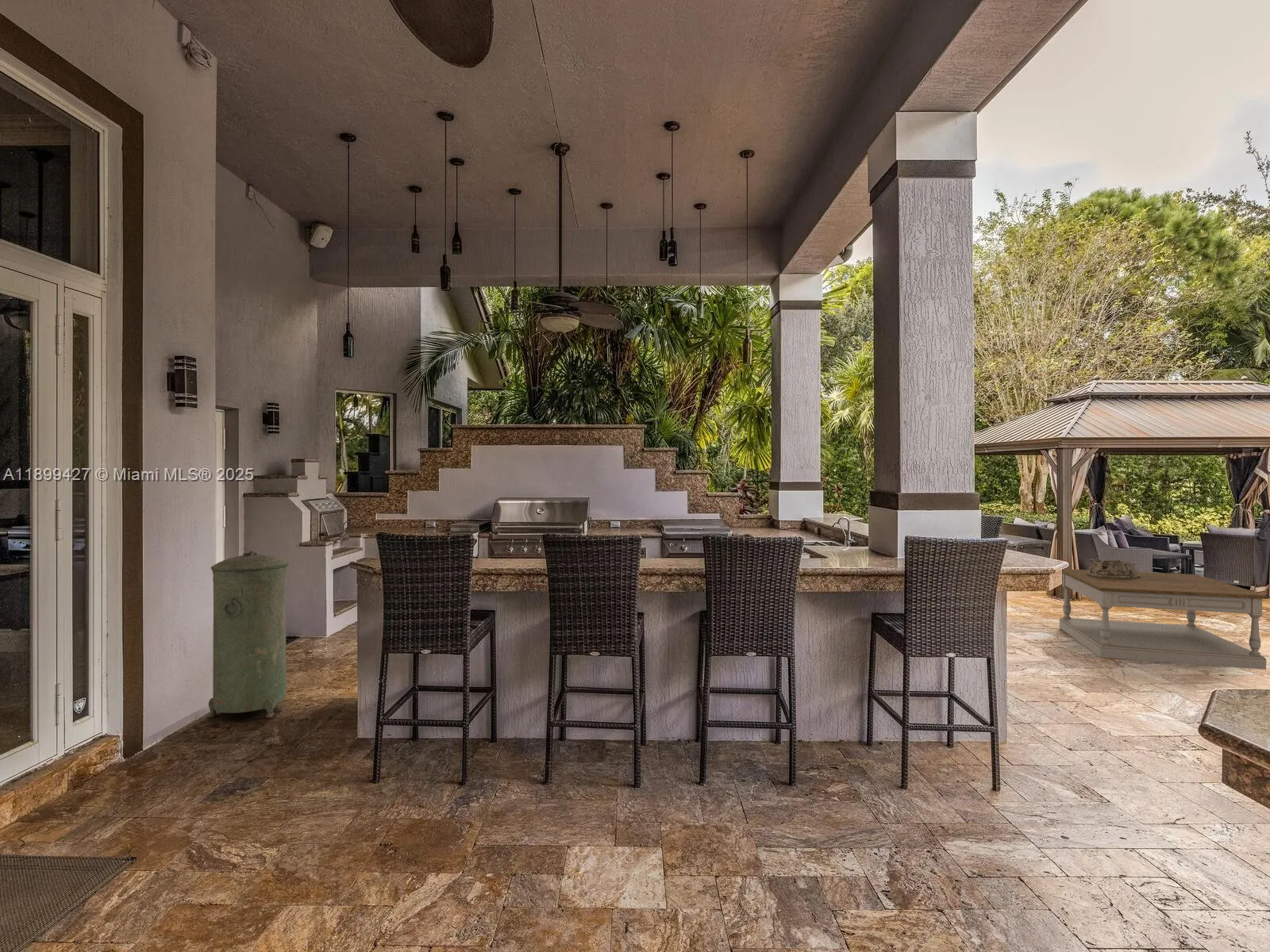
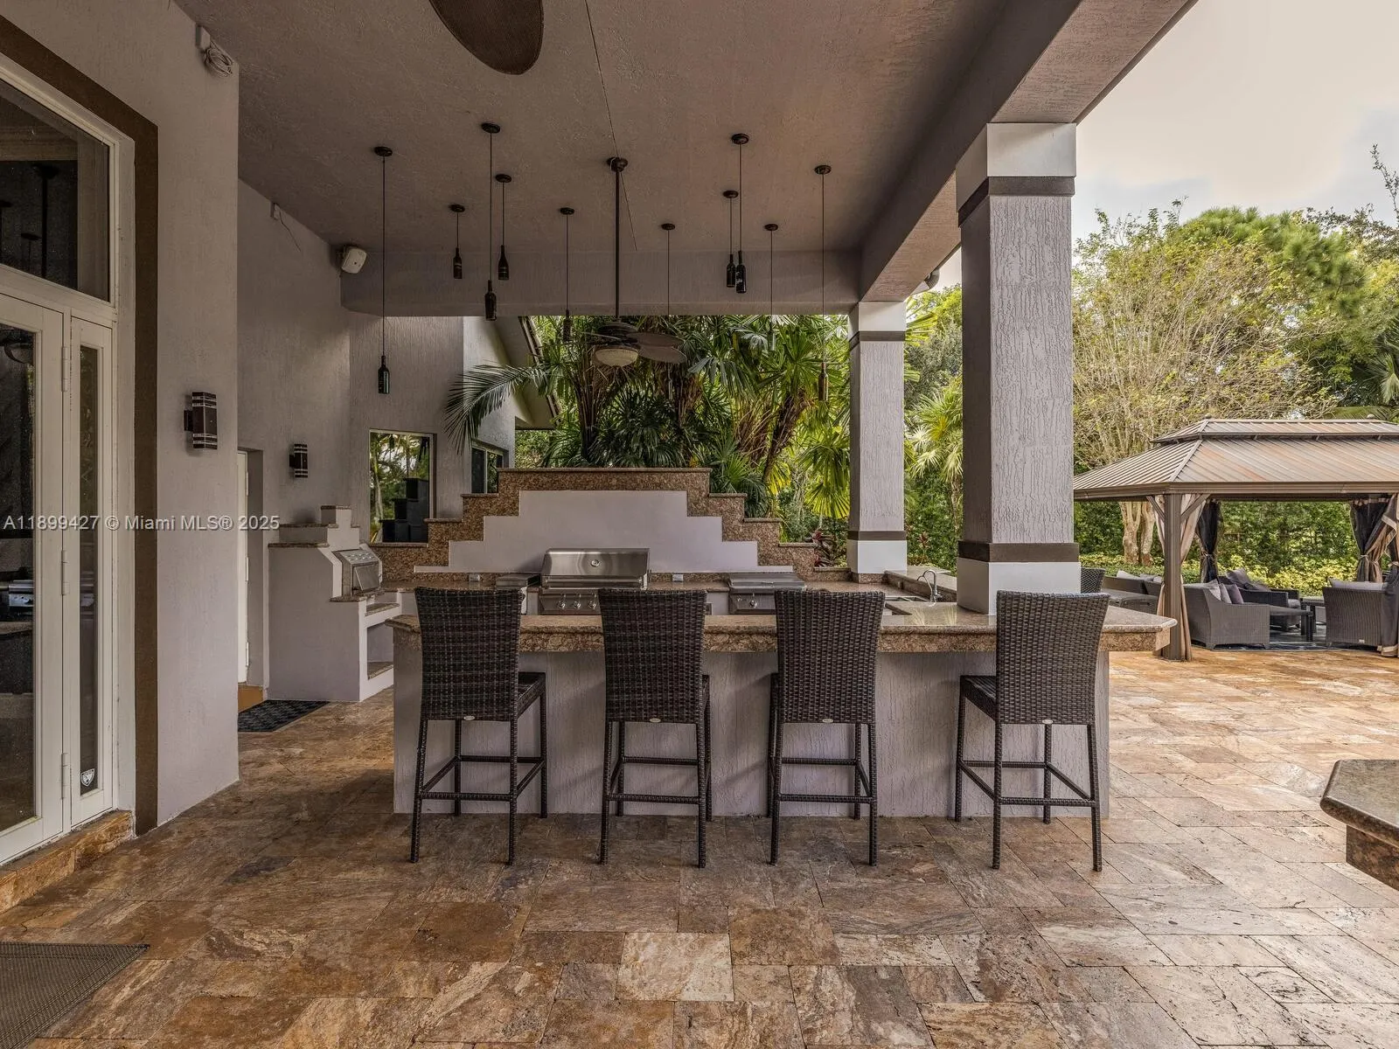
- trash can (251, 631)
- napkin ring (1112, 567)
- coffee table (1150, 608)
